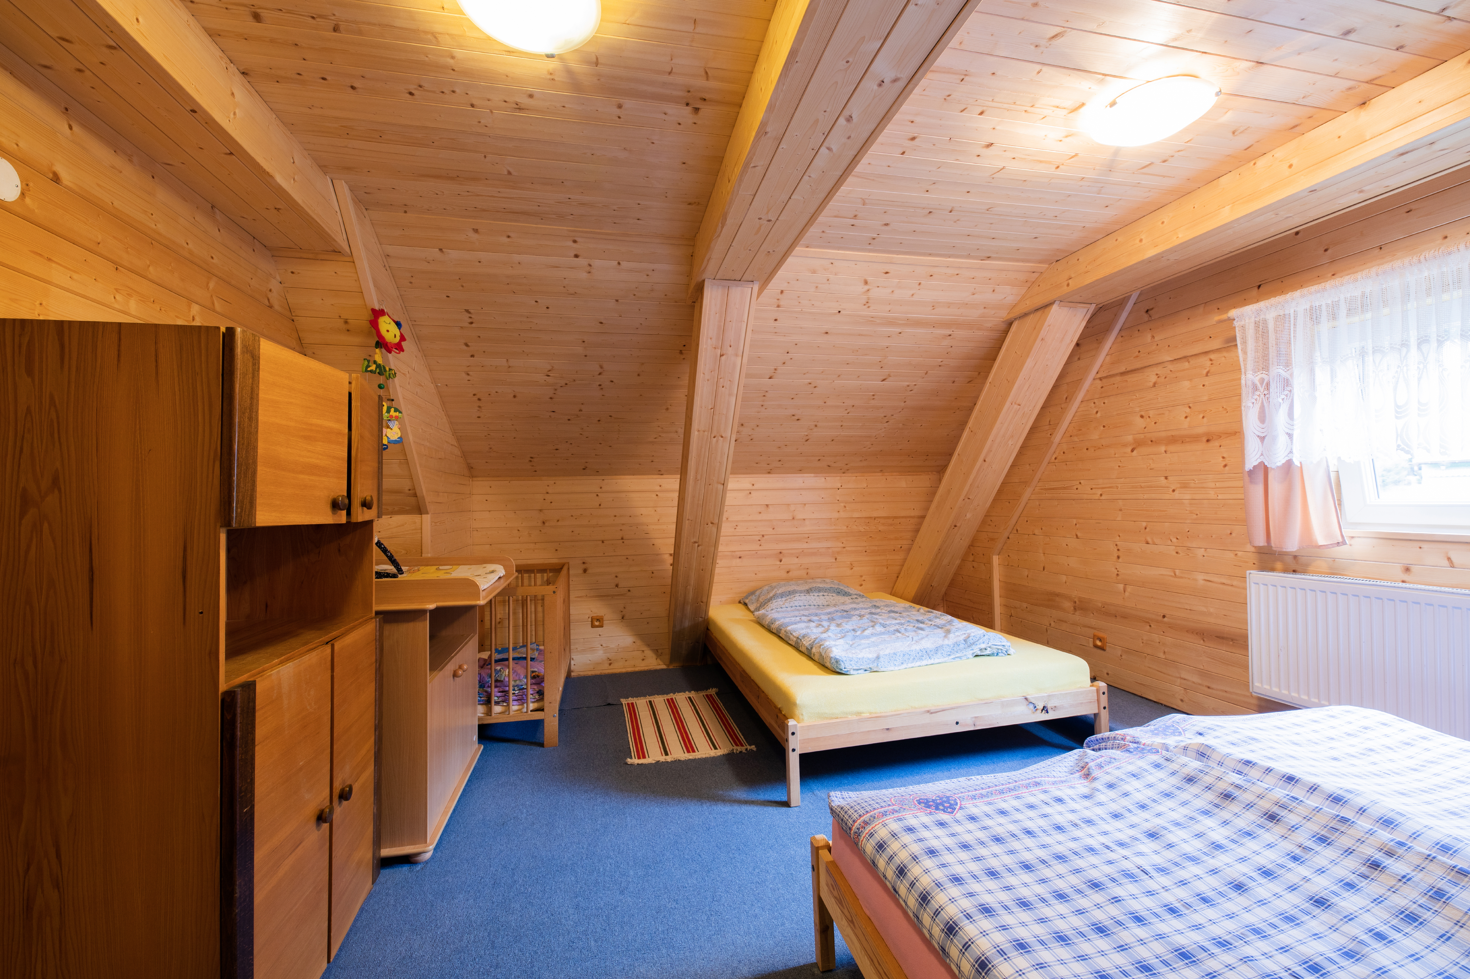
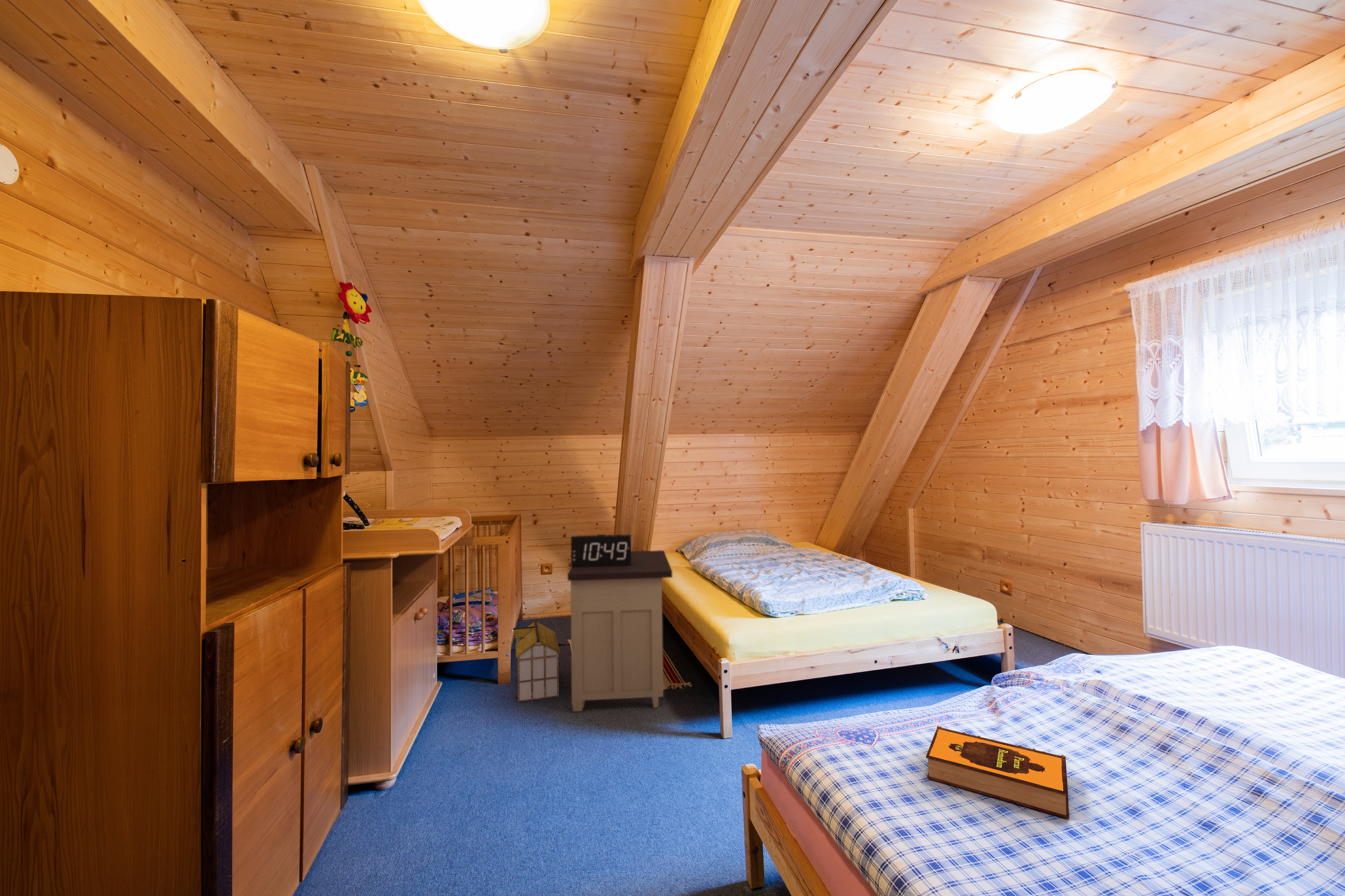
+ hardback book (996, 765)
+ alarm clock (601, 549)
+ toy house (536, 657)
+ nightstand (621, 623)
